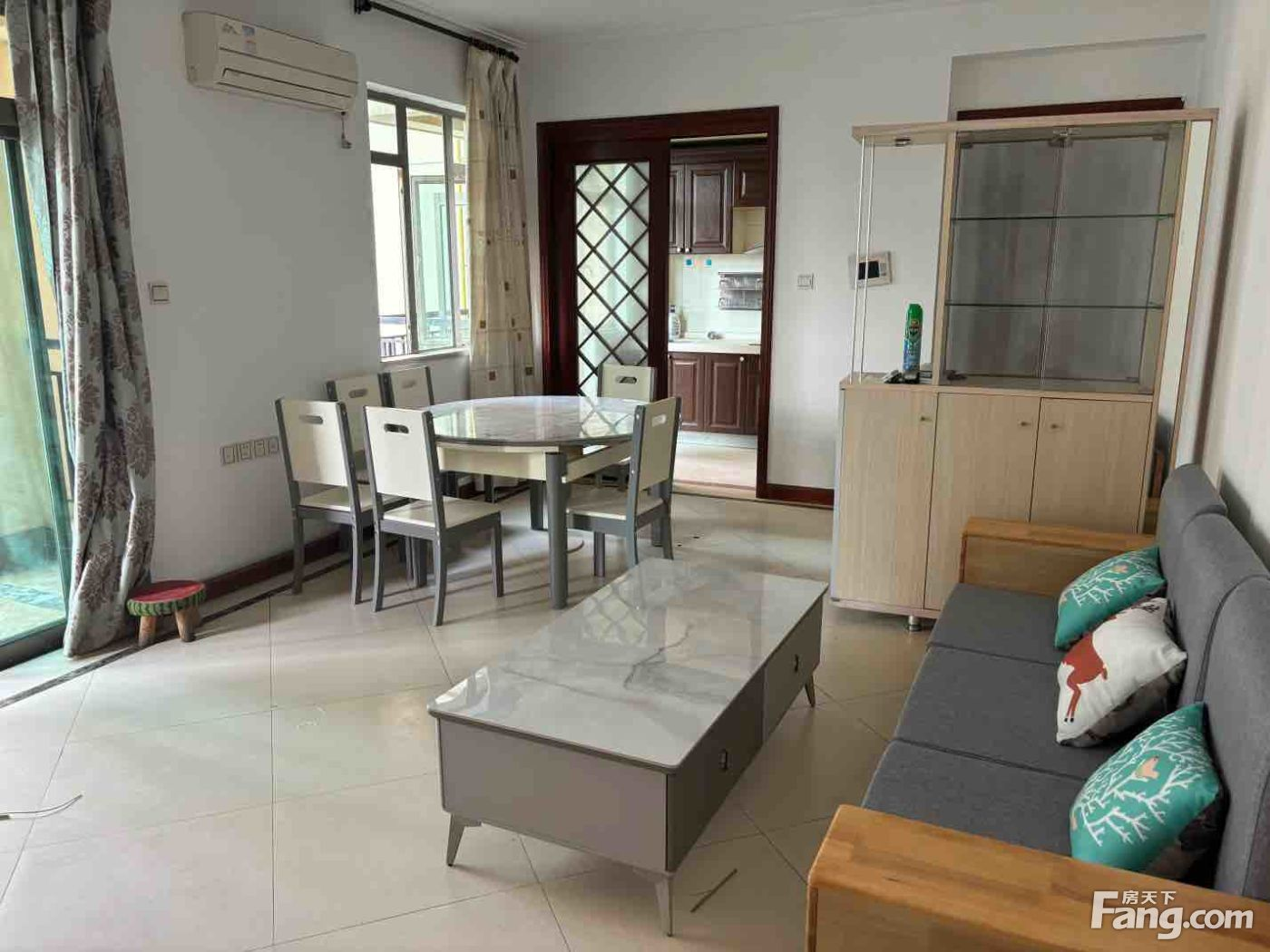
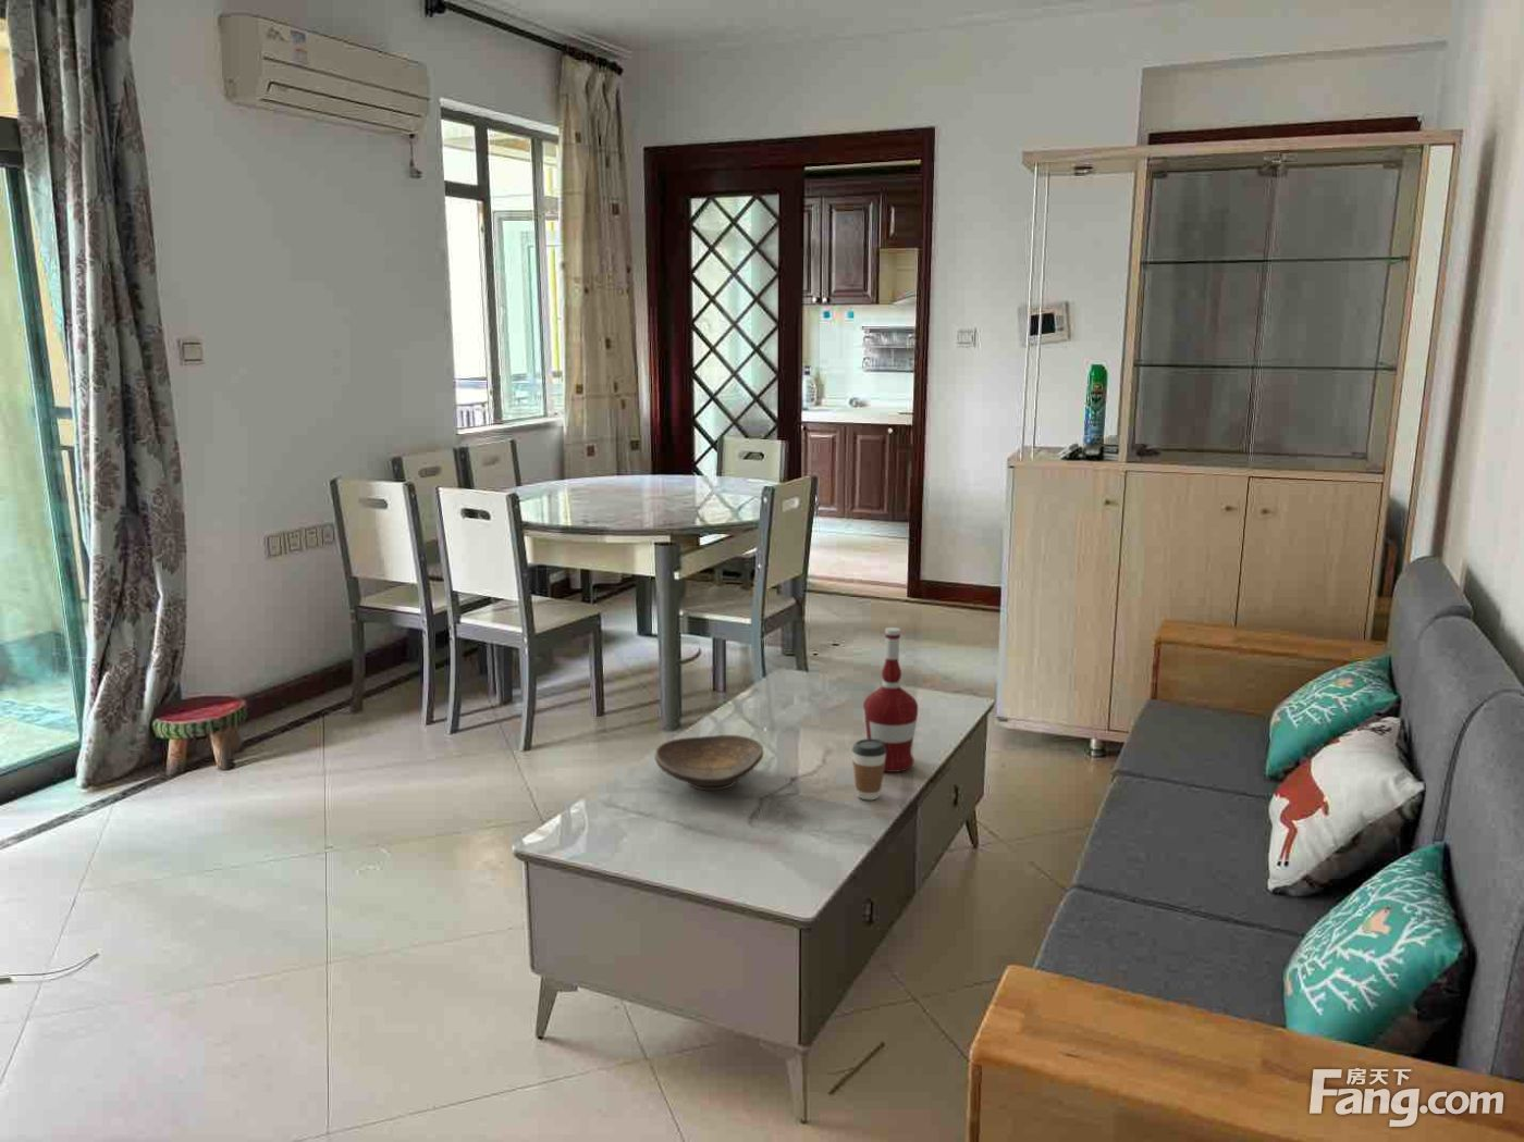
+ decorative bowl (709, 764)
+ alcohol (890, 697)
+ coffee cup (869, 769)
